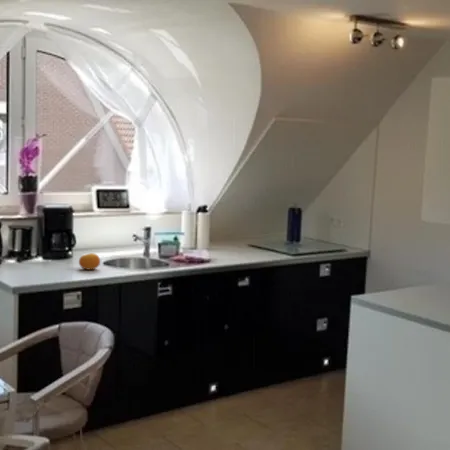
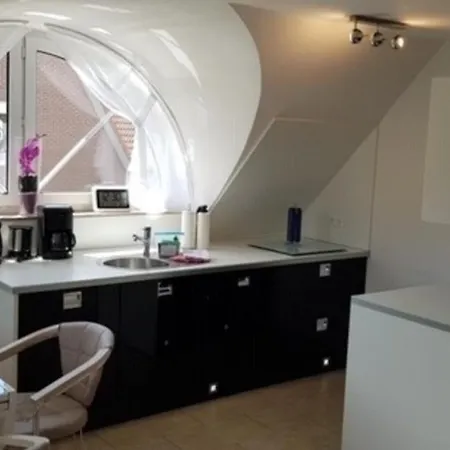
- fruit (89, 261)
